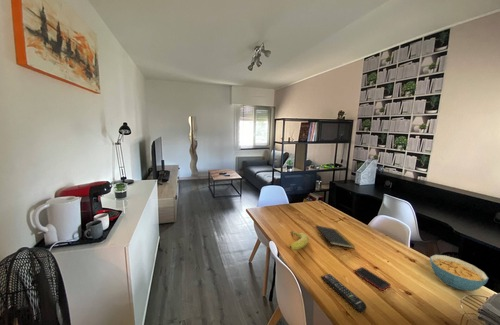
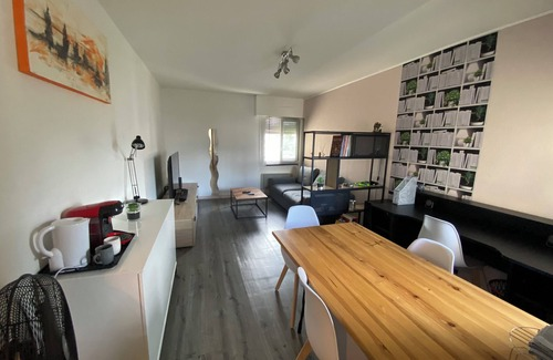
- remote control (341, 290)
- cereal bowl (455, 275)
- notepad (333, 236)
- cell phone (371, 278)
- fruit (296, 241)
